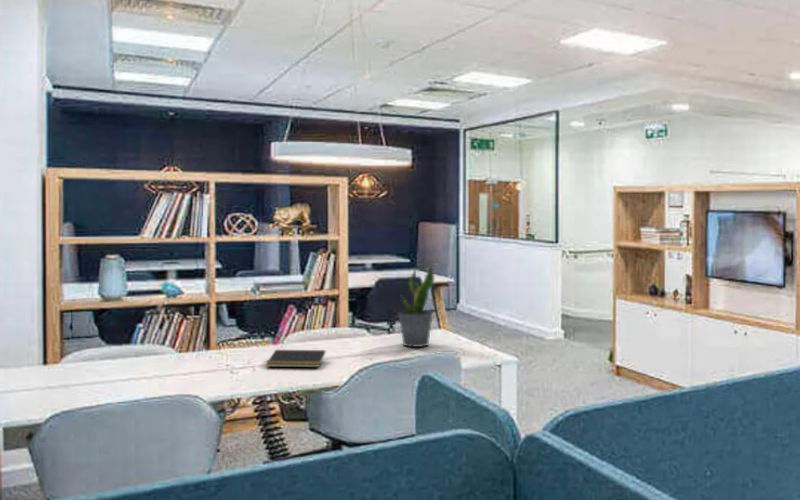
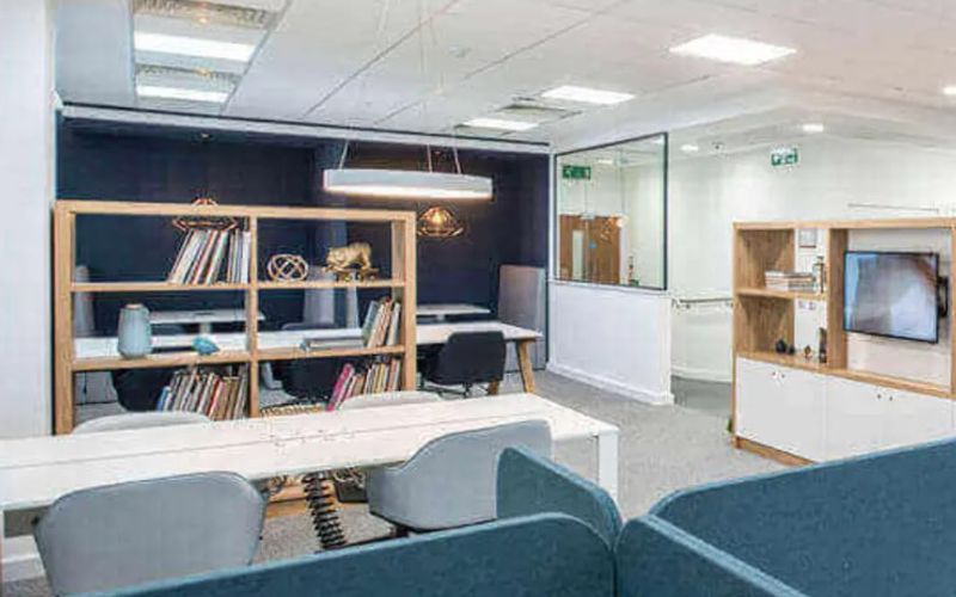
- potted plant (415, 305)
- notepad (296, 358)
